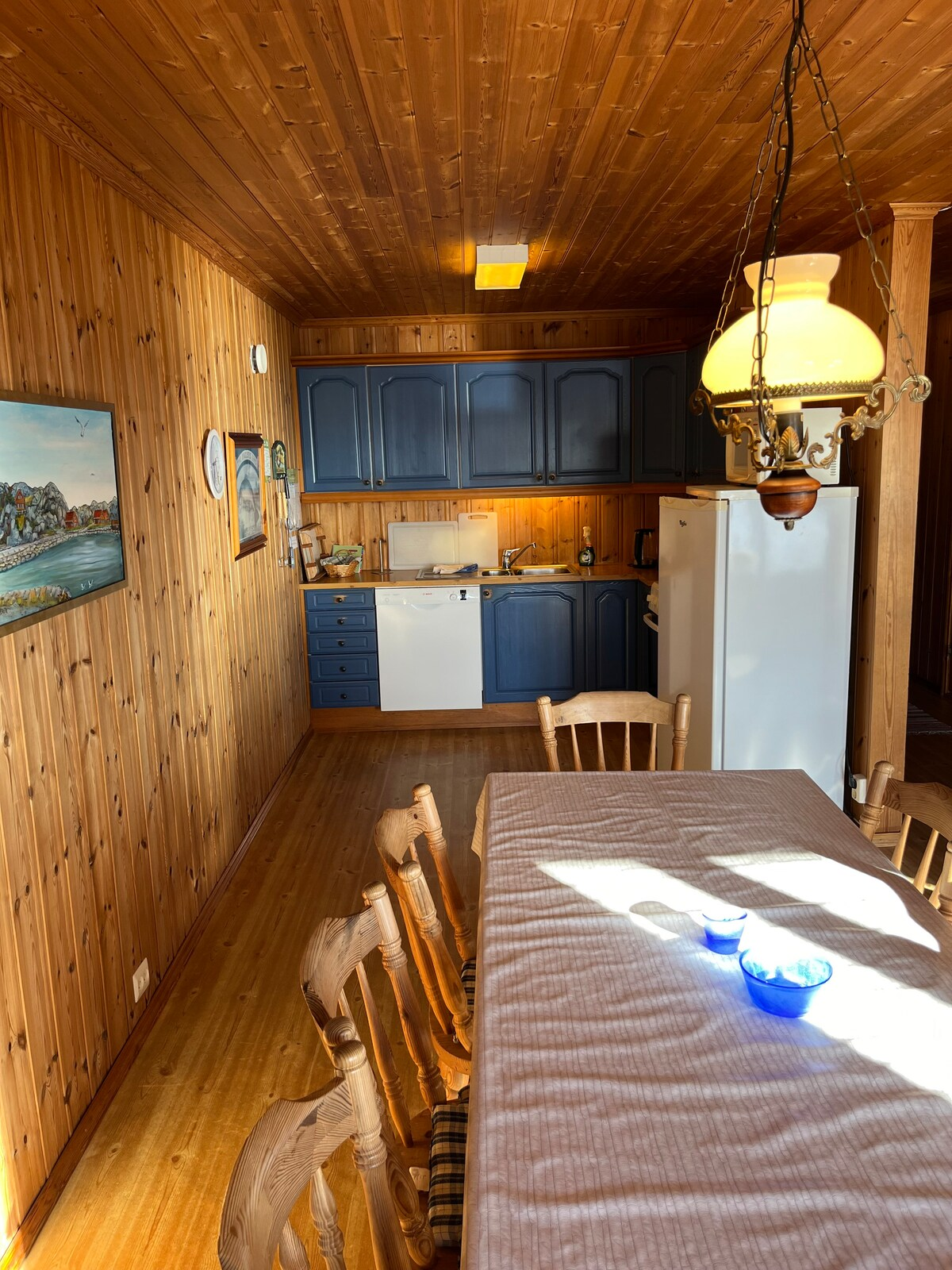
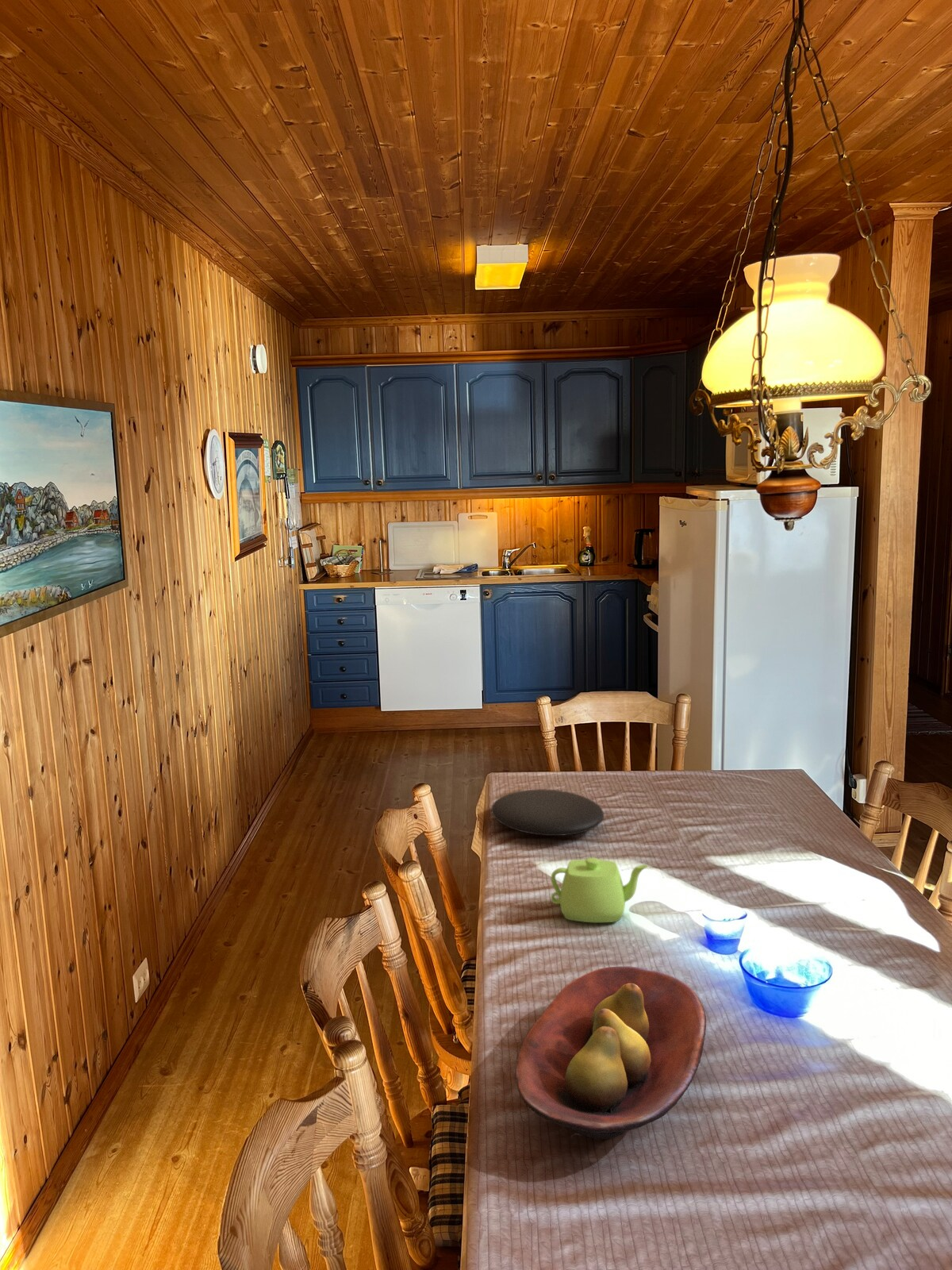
+ plate (547, 811)
+ fruit bowl (614, 1040)
+ teapot (599, 886)
